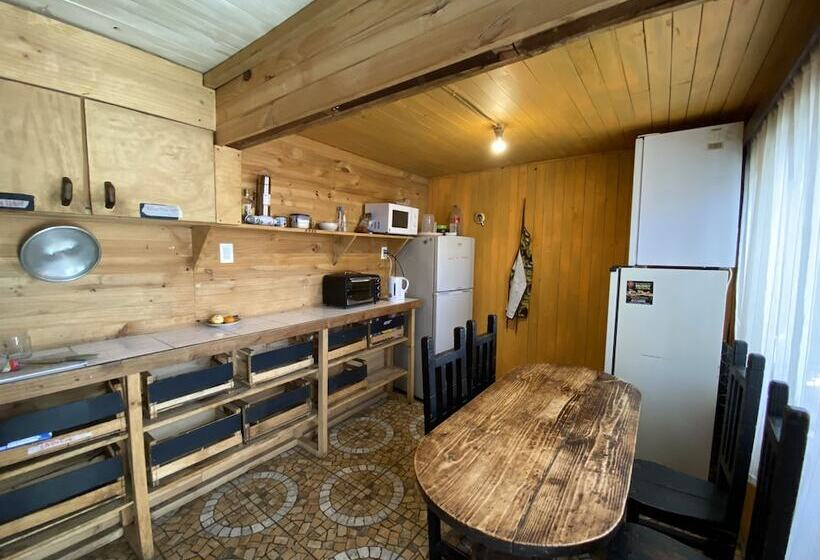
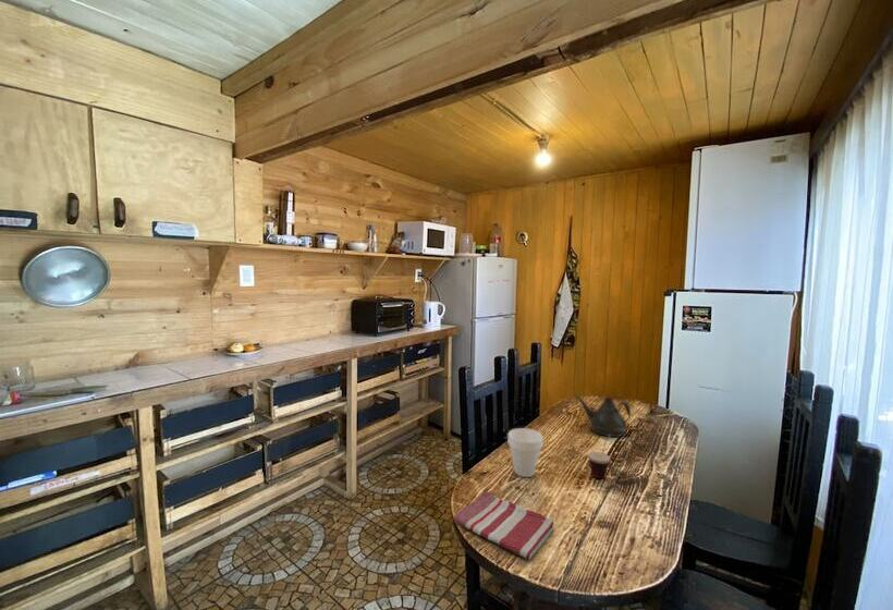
+ cup (602, 455)
+ cup (524, 453)
+ teapot (601, 413)
+ dish towel (503, 521)
